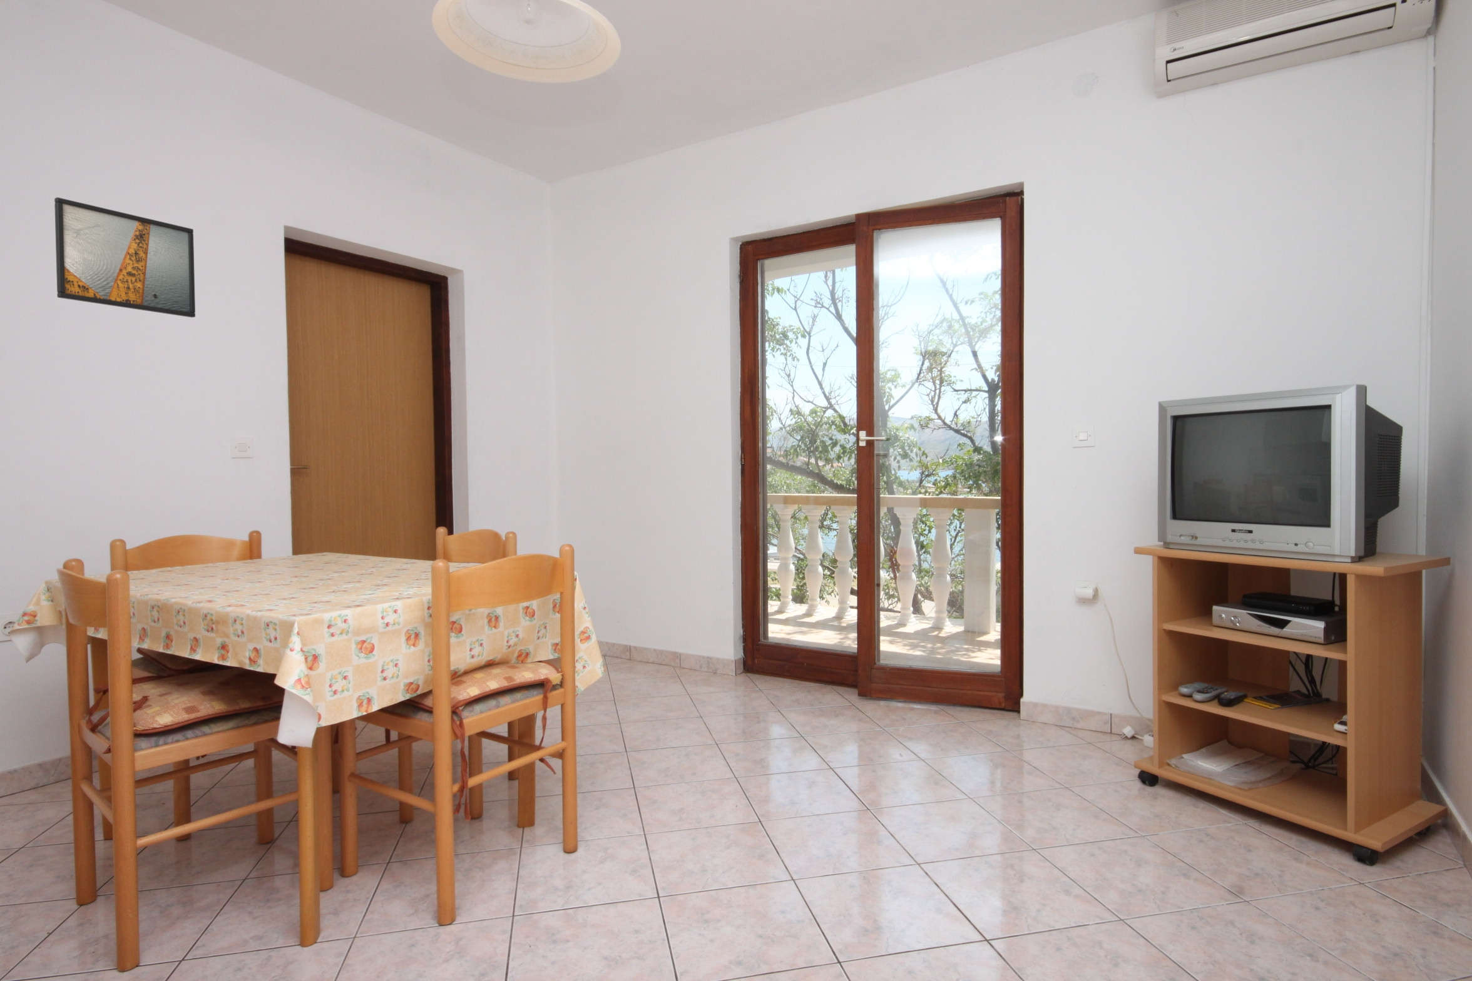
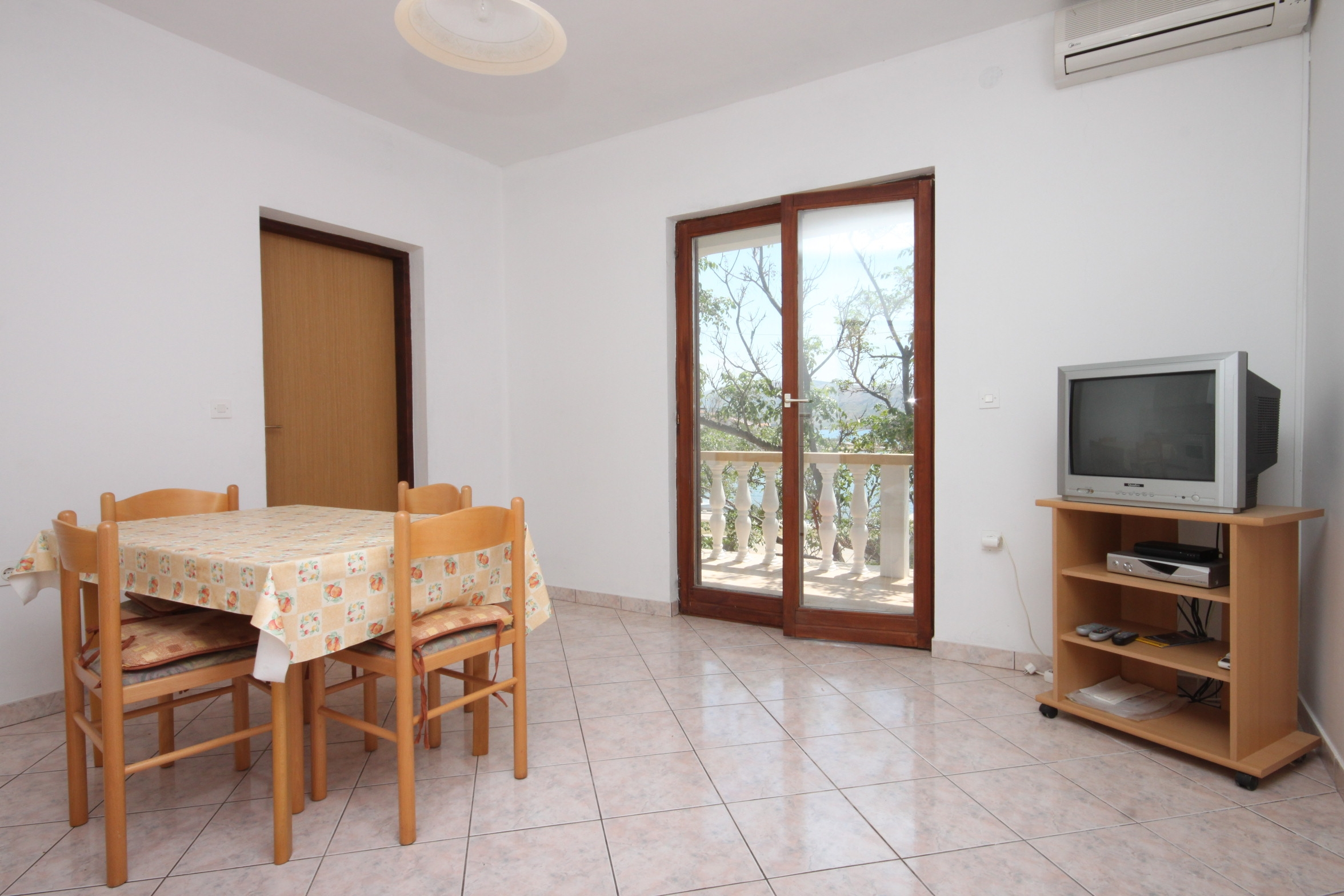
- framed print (129, 261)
